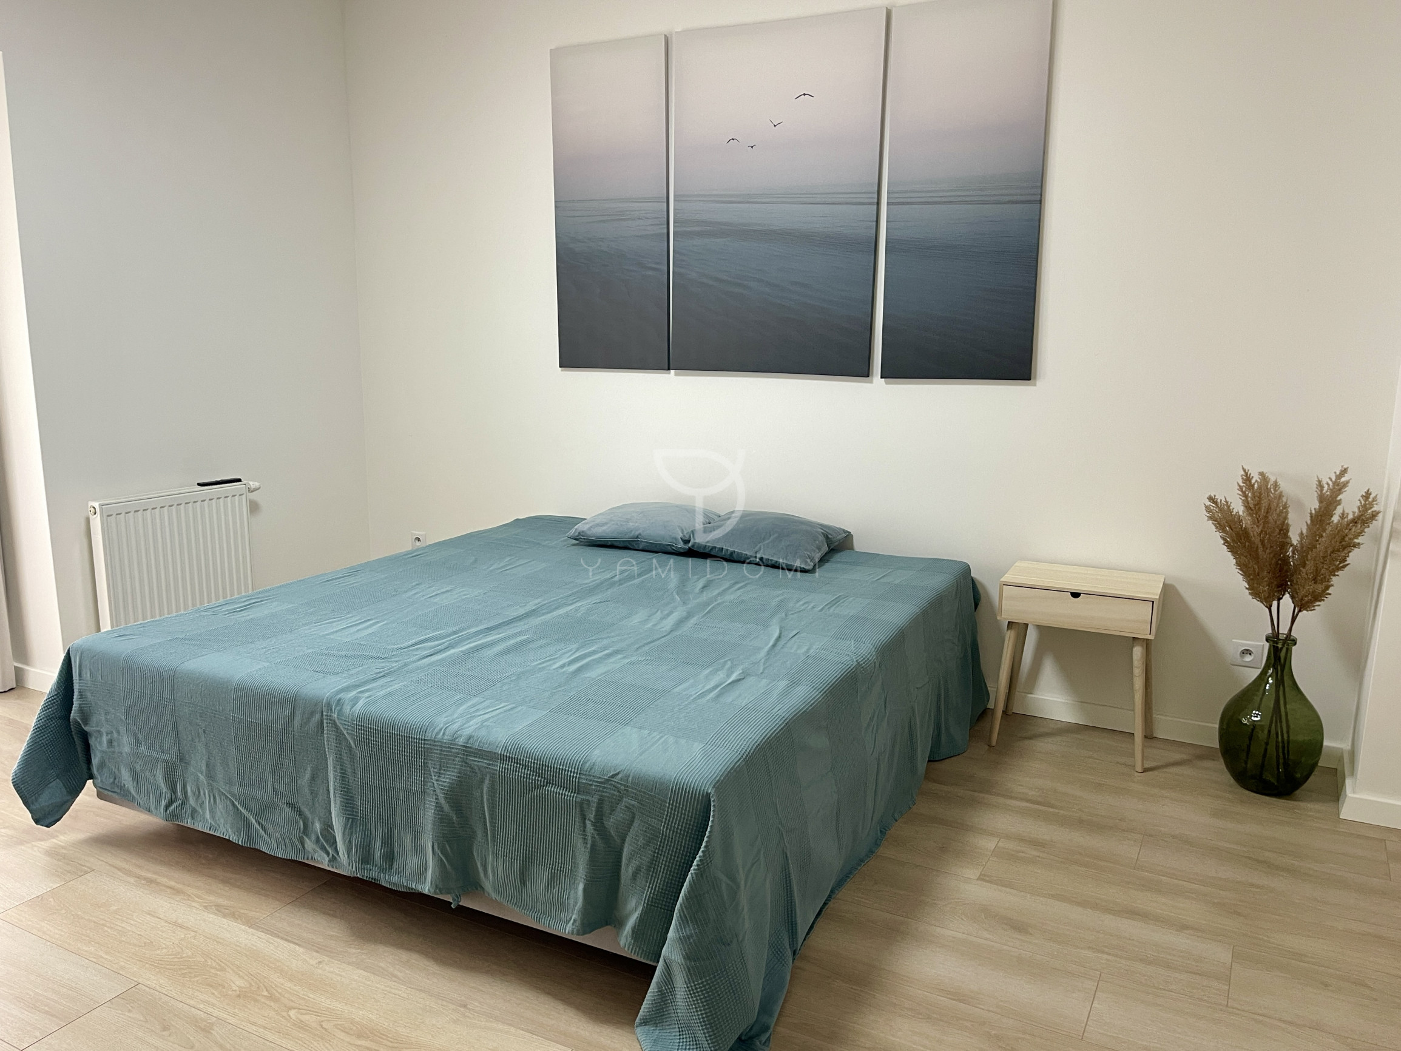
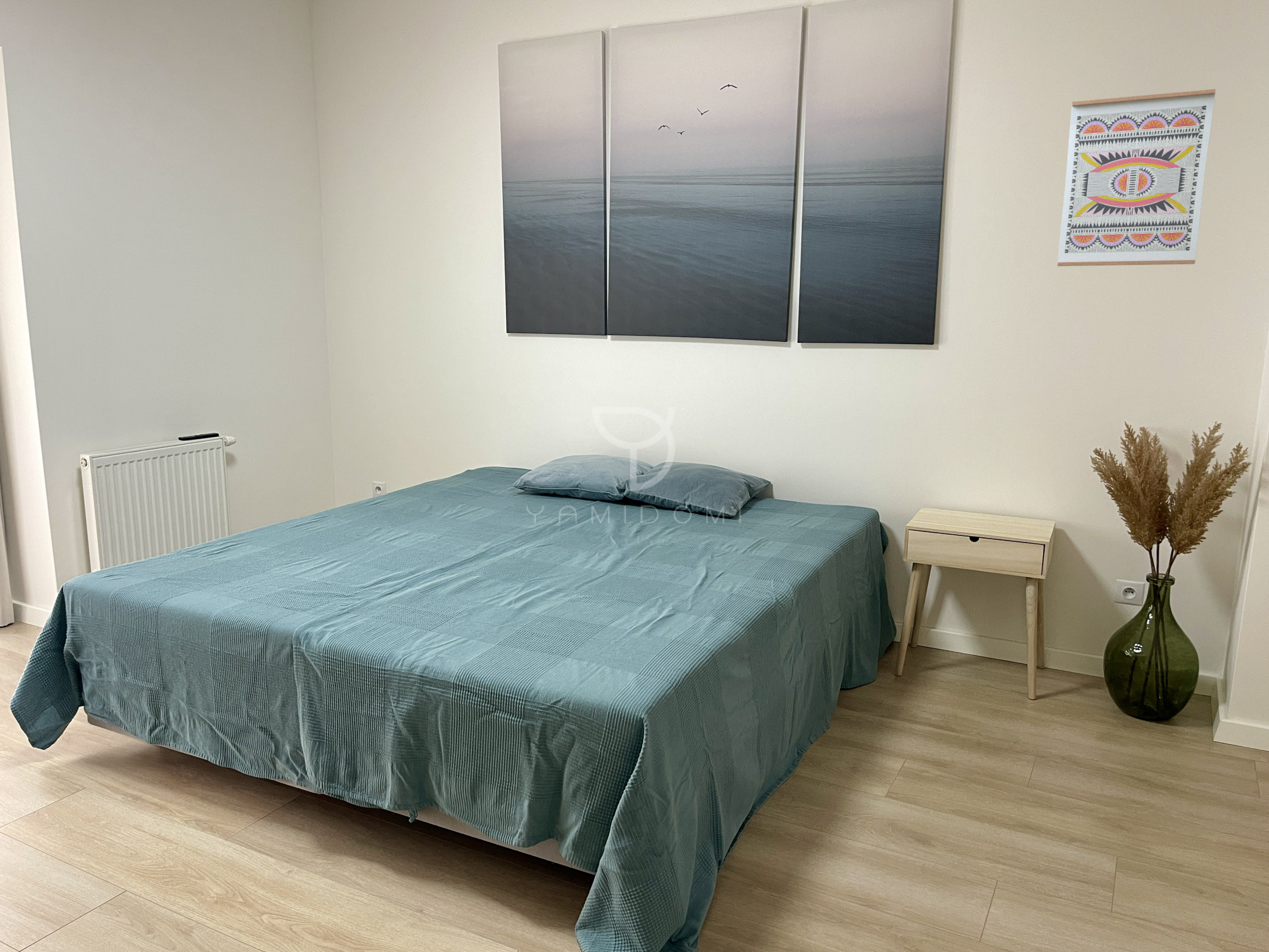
+ wall art (1132, 182)
